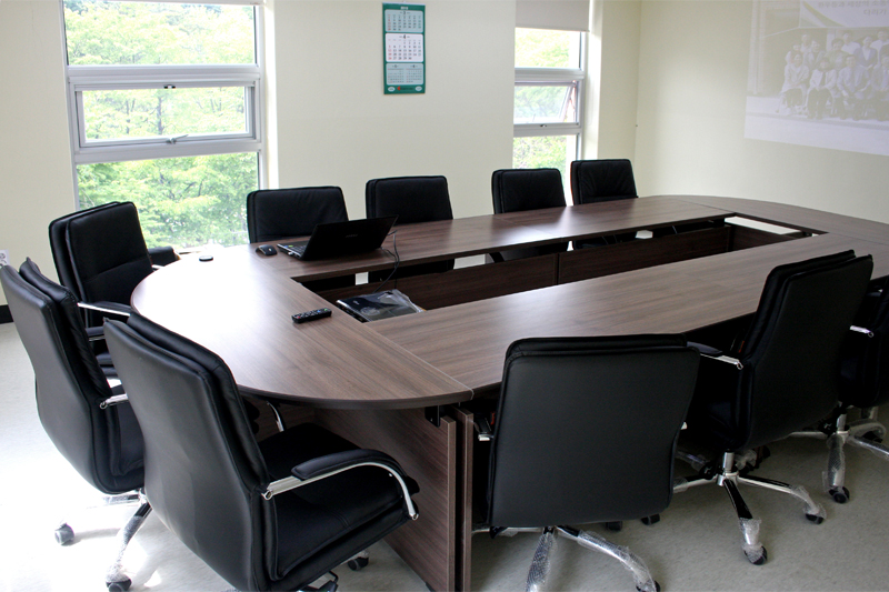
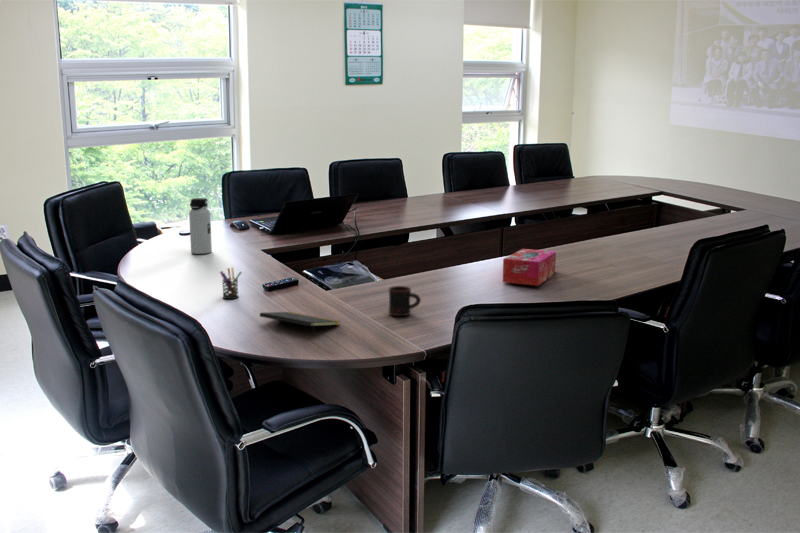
+ water bottle (200, 225)
+ tissue box (530, 266)
+ notepad (300, 318)
+ mug (404, 301)
+ pen holder (231, 282)
